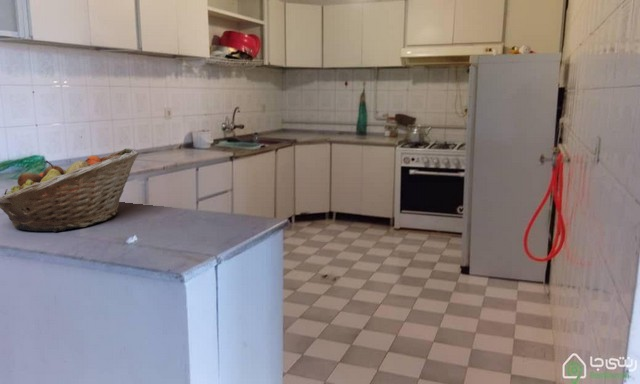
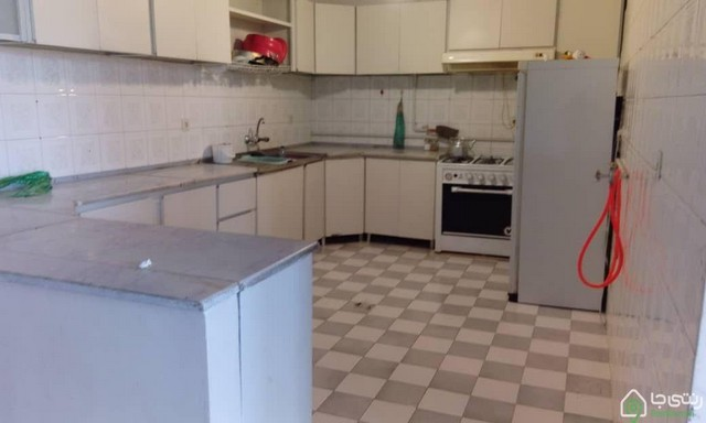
- fruit basket (72, 185)
